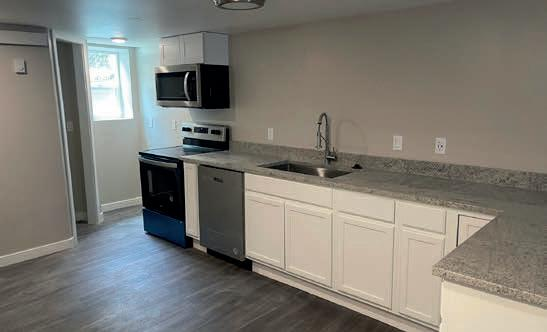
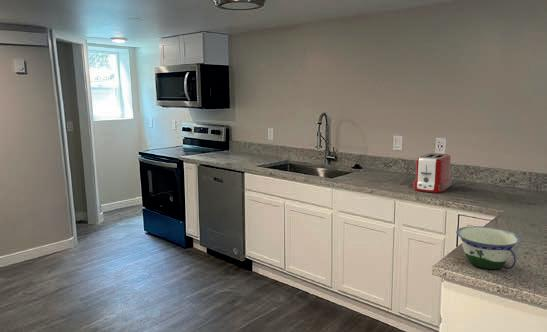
+ toaster (433, 171)
+ bowl (487, 249)
